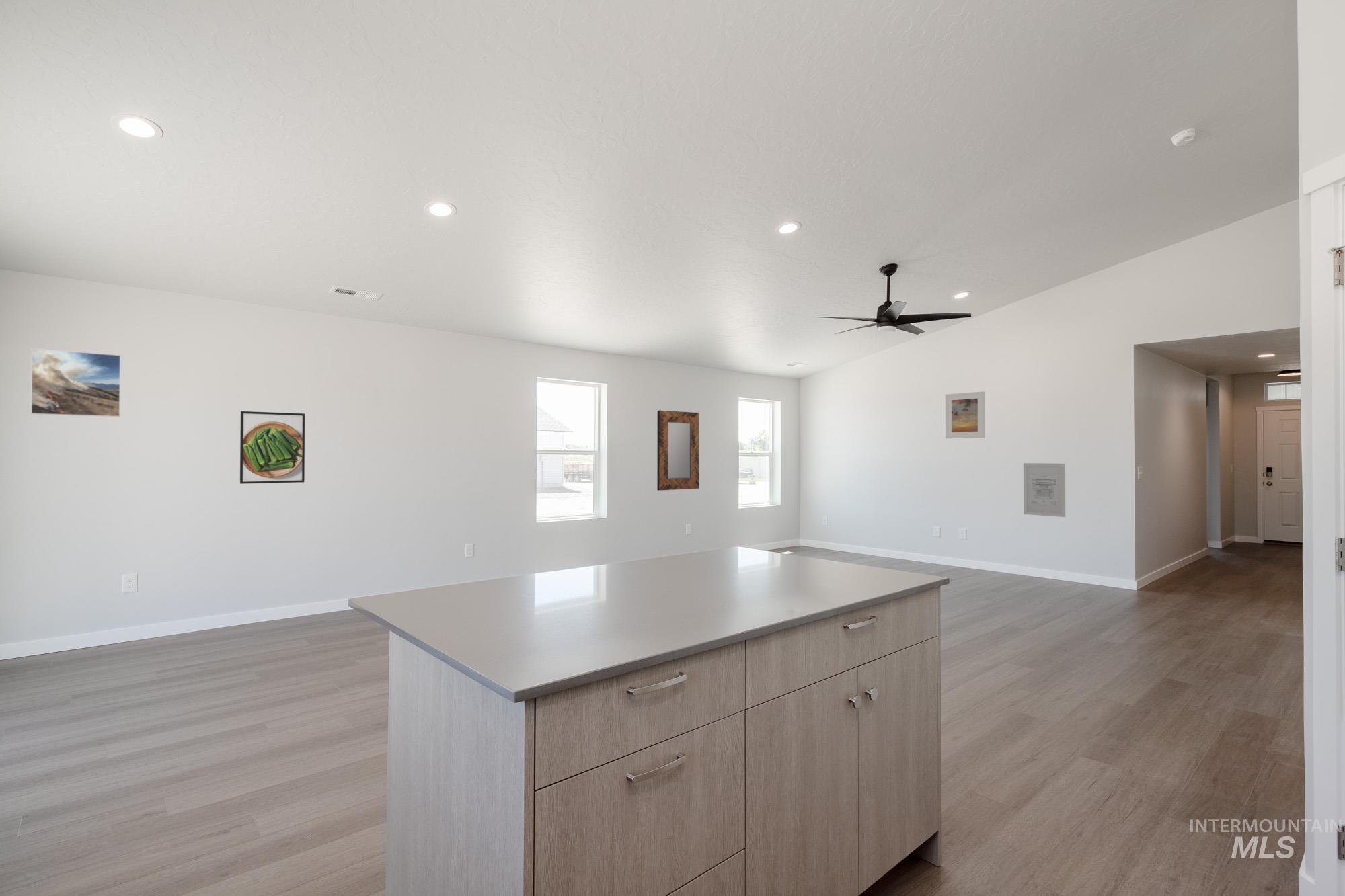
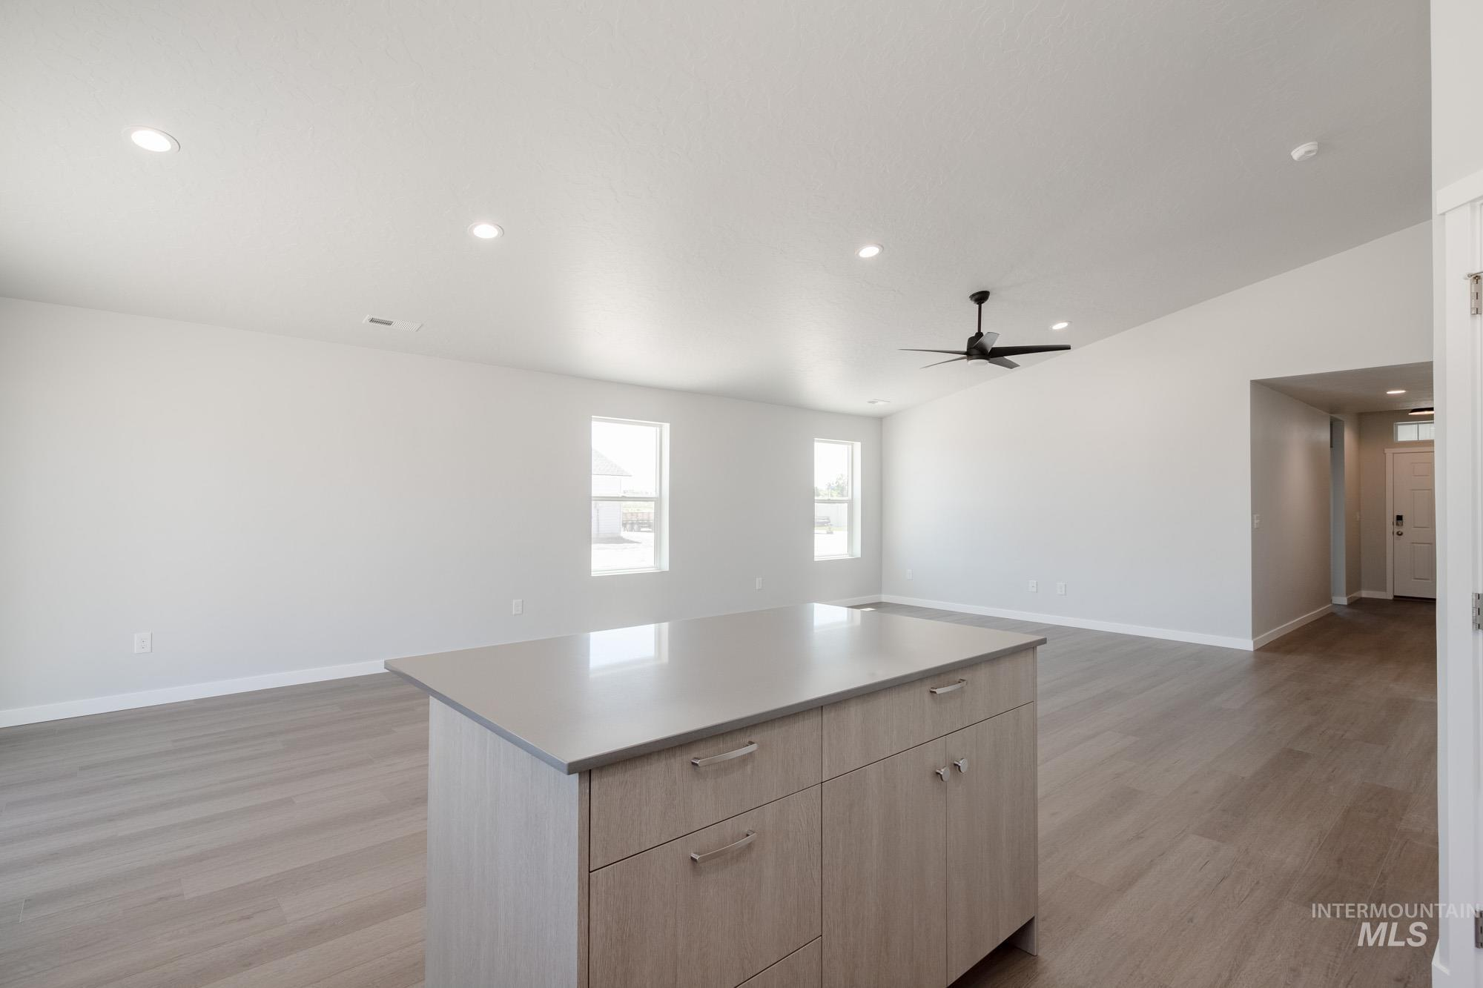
- wall art (1044, 489)
- home mirror (679, 450)
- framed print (964, 415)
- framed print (77, 383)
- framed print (273, 448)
